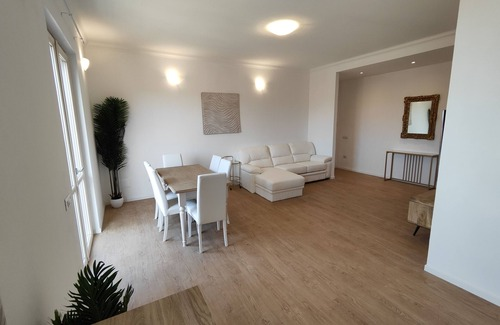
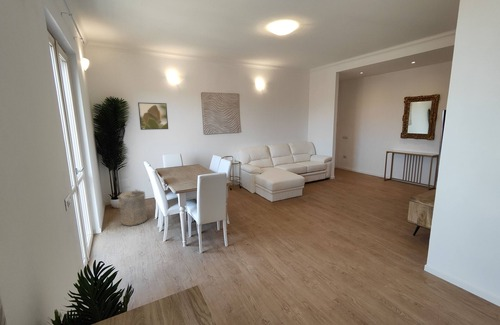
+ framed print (153, 116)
+ laundry hamper (131, 206)
